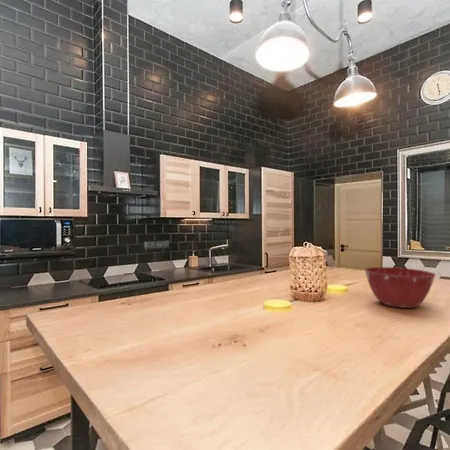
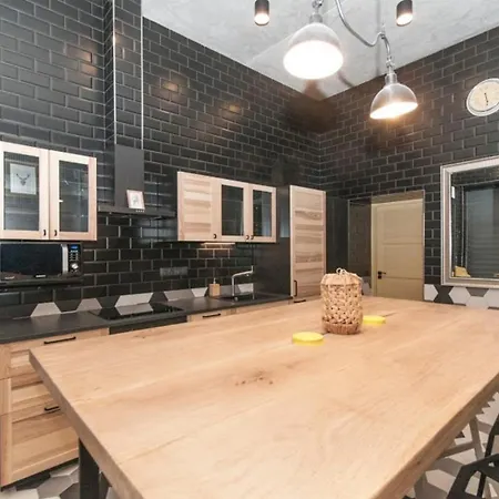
- mixing bowl (398, 287)
